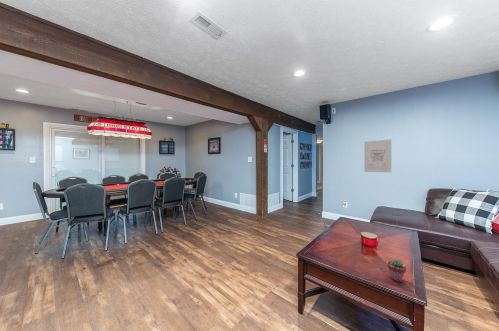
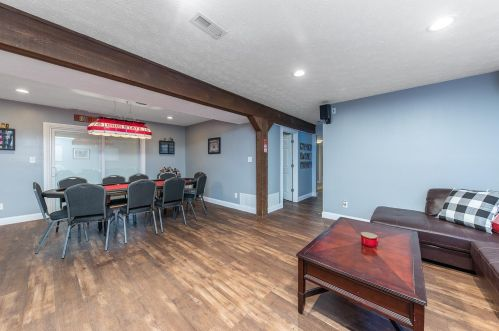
- potted succulent (396, 268)
- wall art (377, 156)
